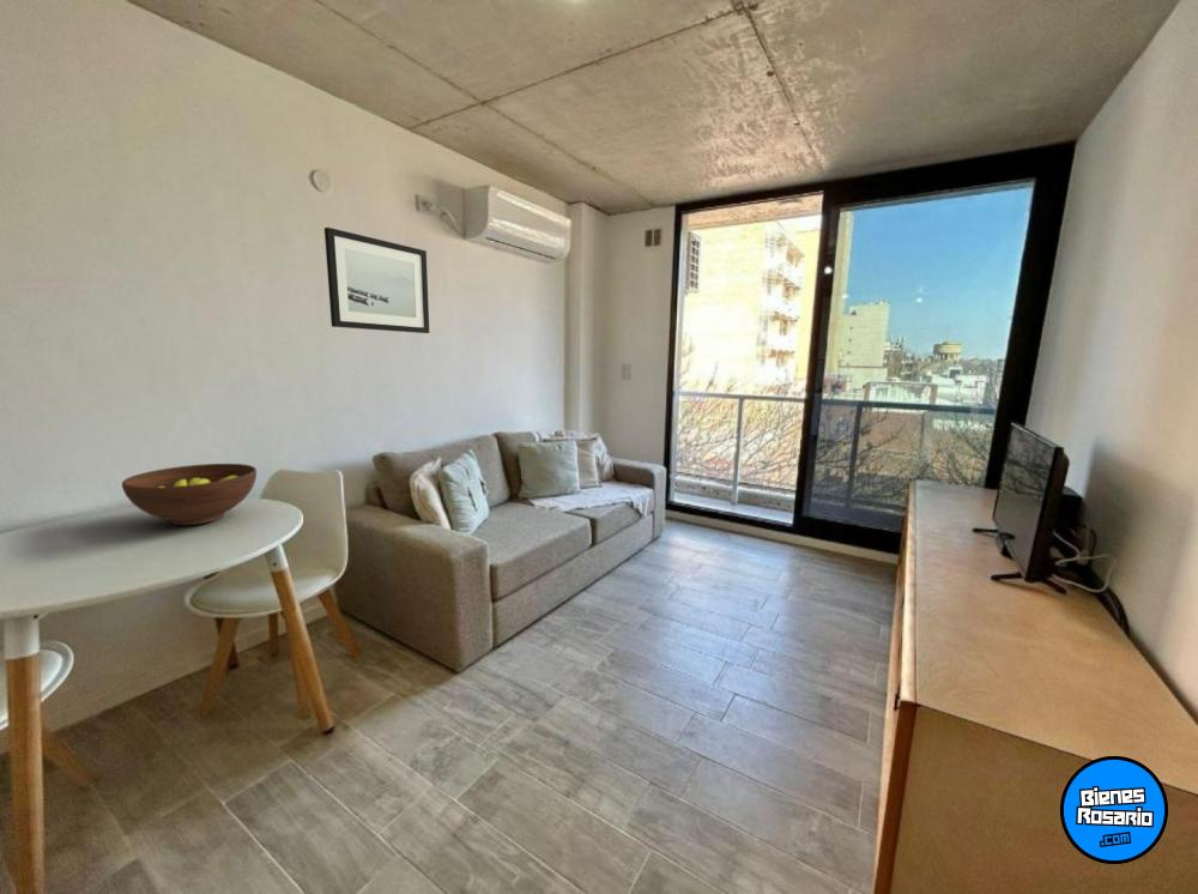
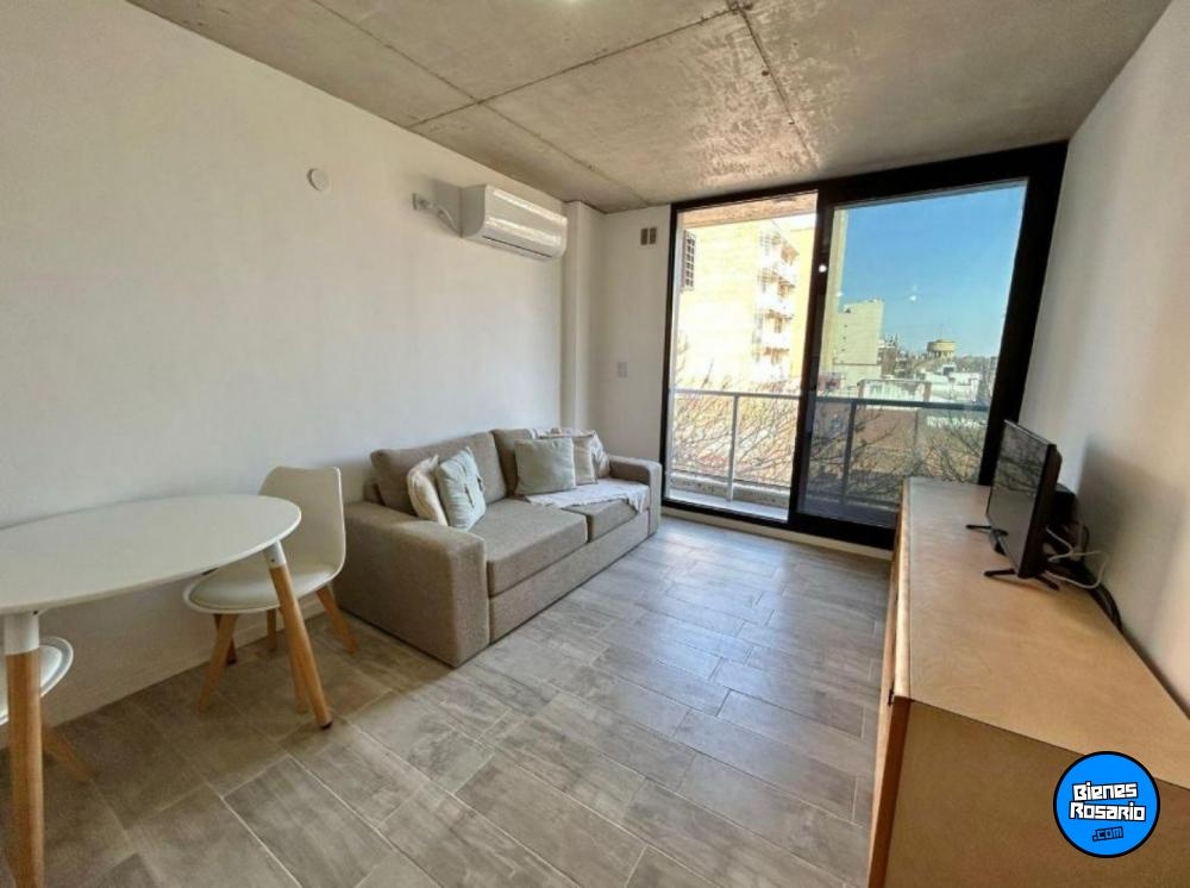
- fruit bowl (195, 497)
- wall art (382, 285)
